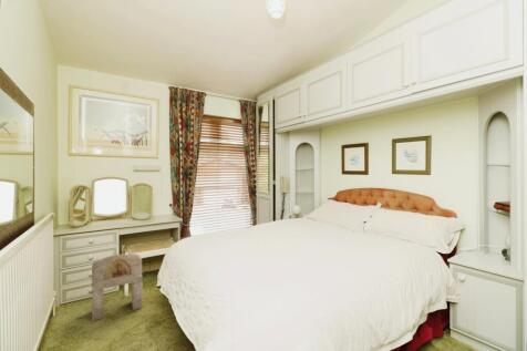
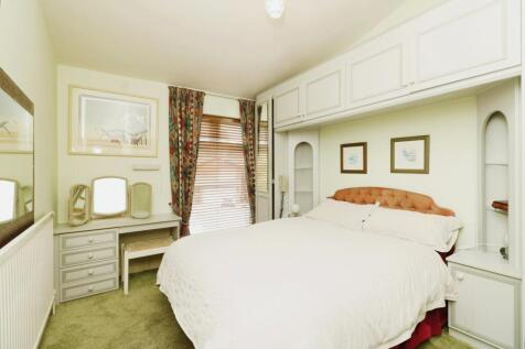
- stool (117, 282)
